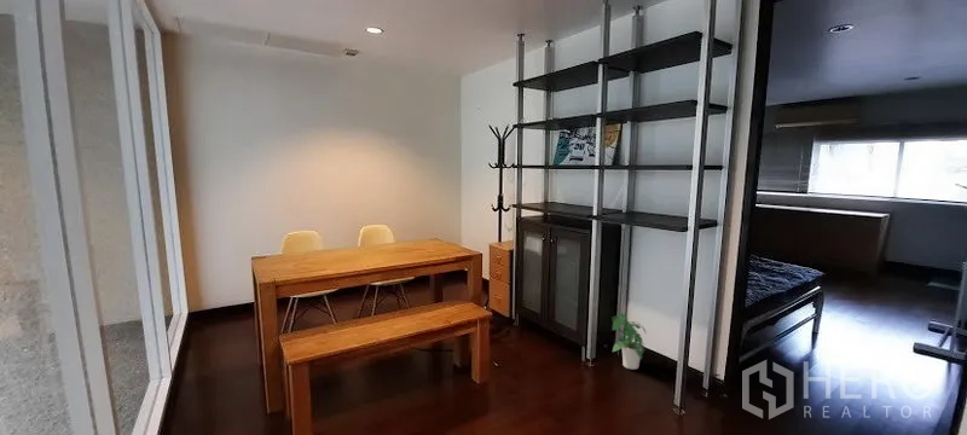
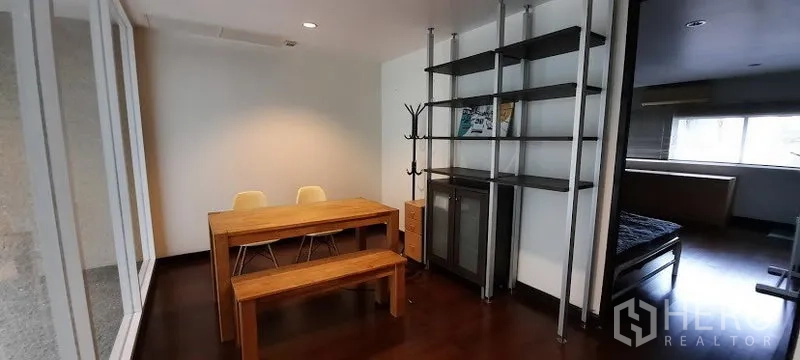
- potted plant (627, 341)
